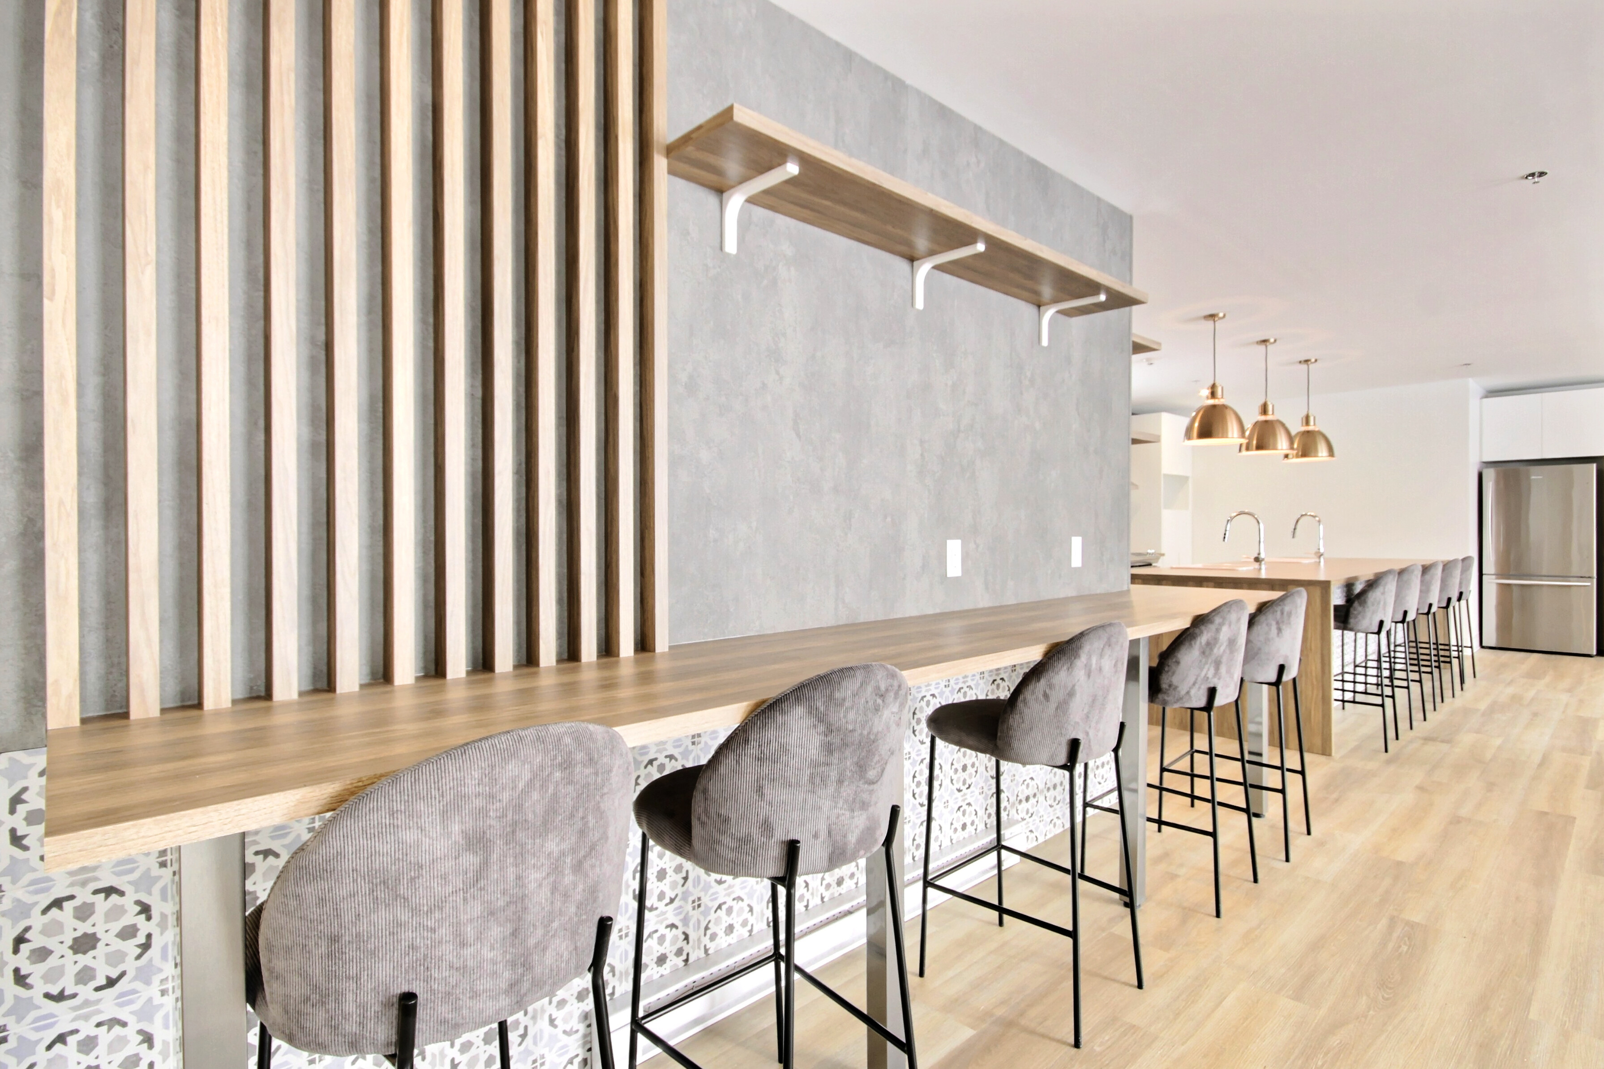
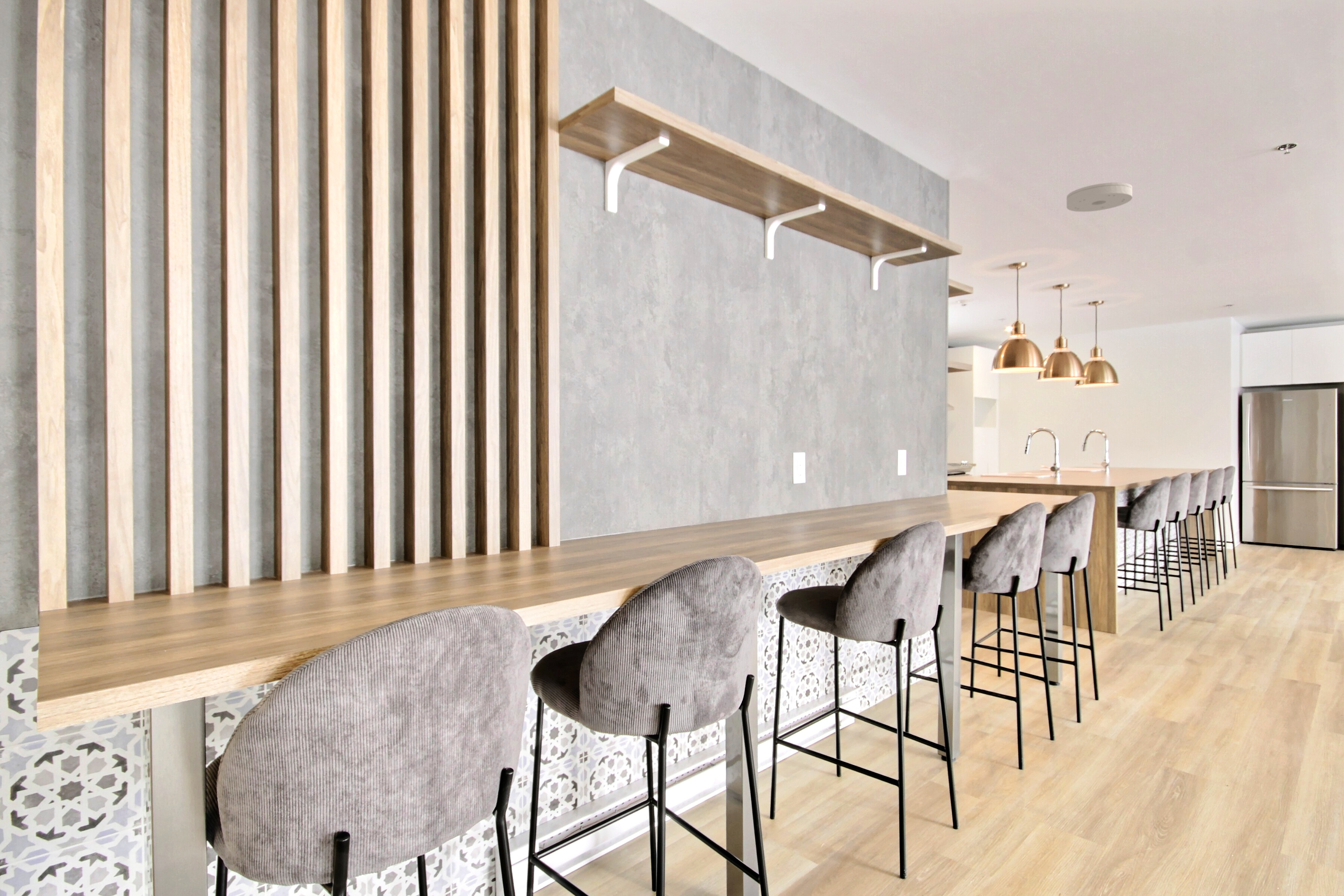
+ smoke detector (1099, 197)
